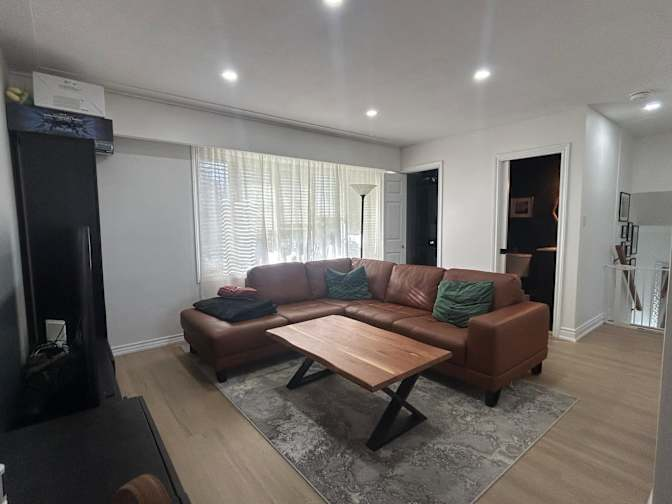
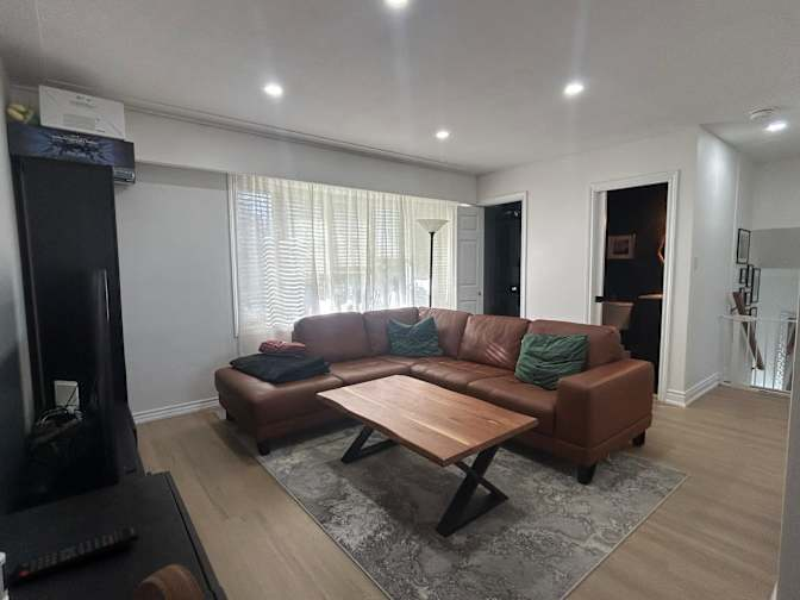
+ remote control (80, 552)
